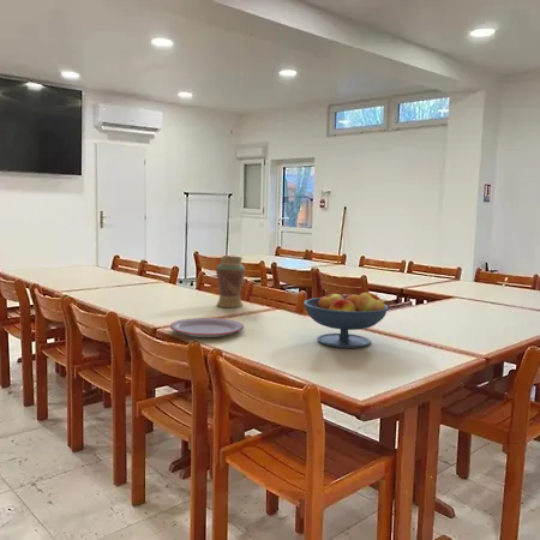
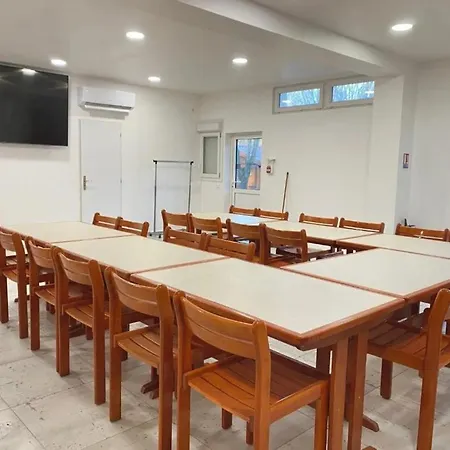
- plate (206, 328)
- fruit bowl (344, 316)
- vase (230, 281)
